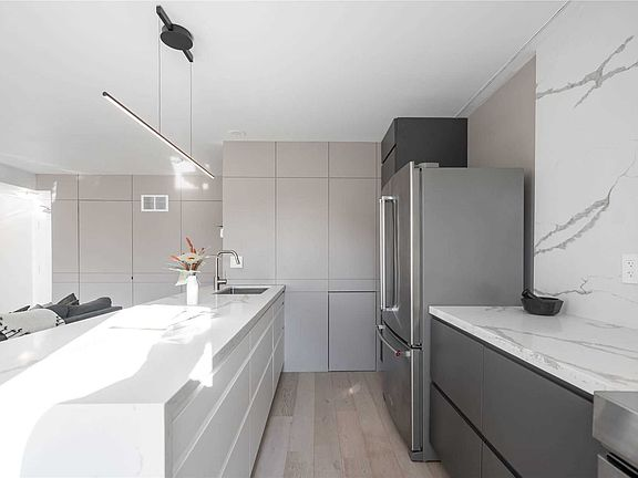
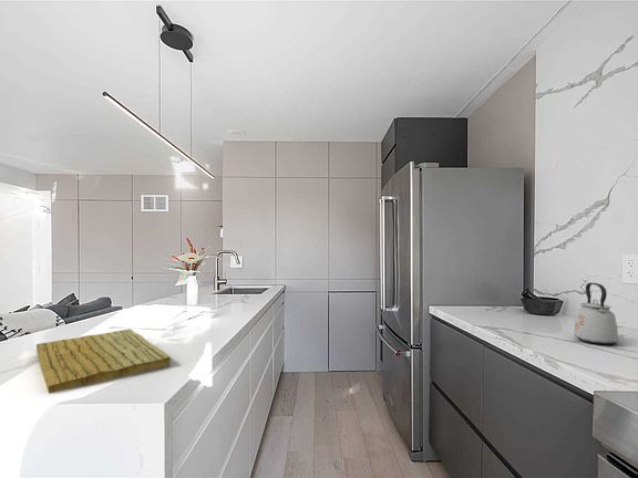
+ kettle (591, 311)
+ cutting board (99, 353)
